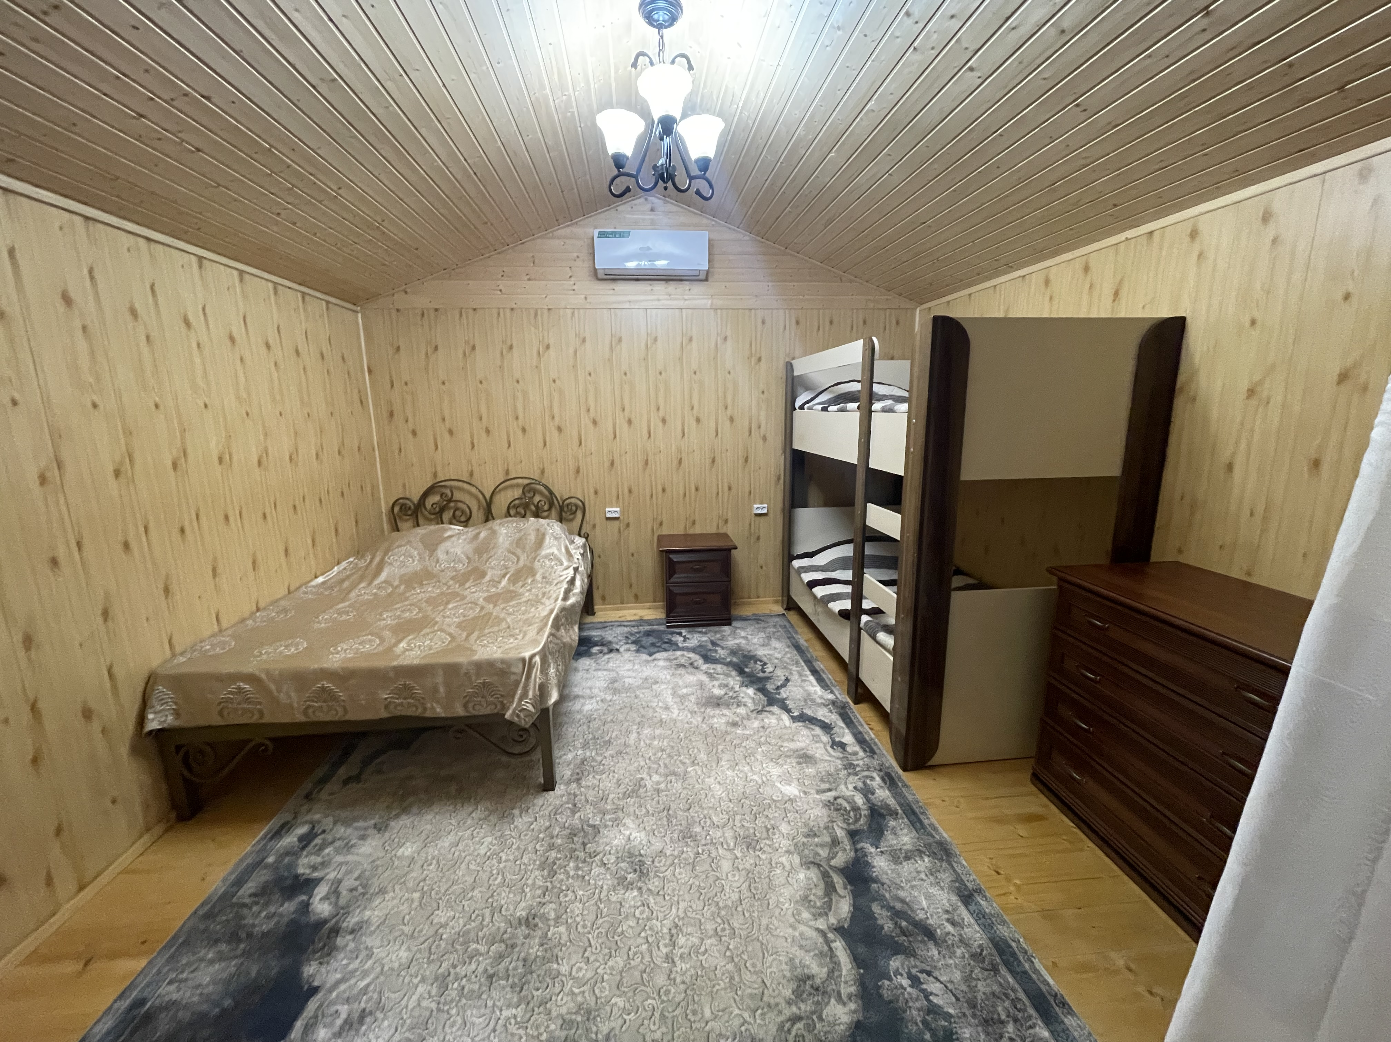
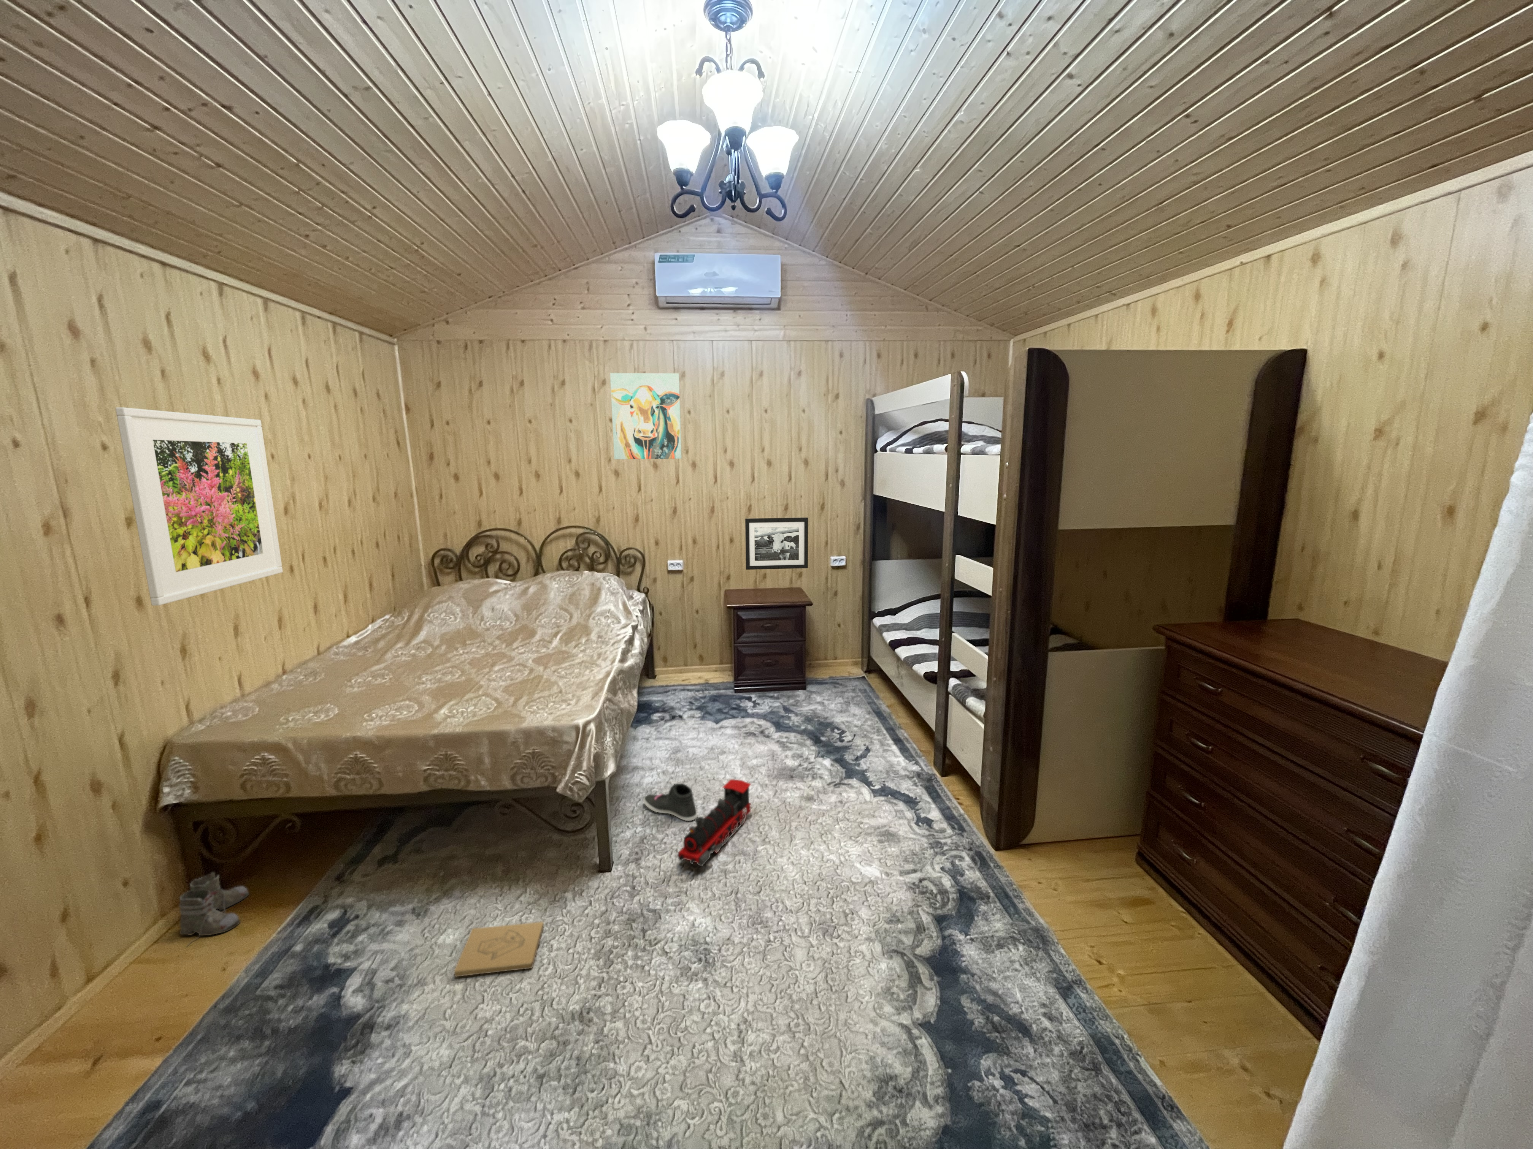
+ picture frame (777, 543)
+ box (501, 947)
+ toy train (715, 823)
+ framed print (212, 502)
+ wall art (646, 416)
+ boots (212, 902)
+ sneaker (670, 797)
